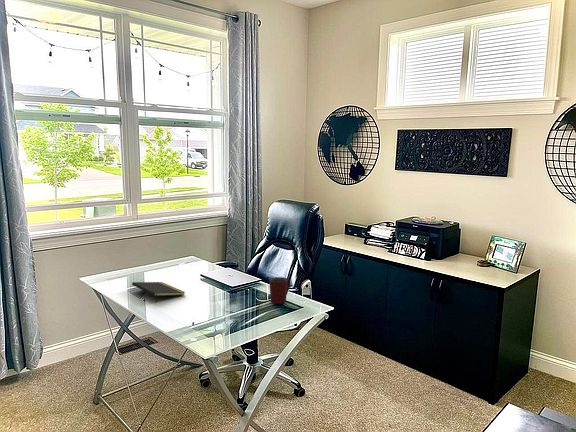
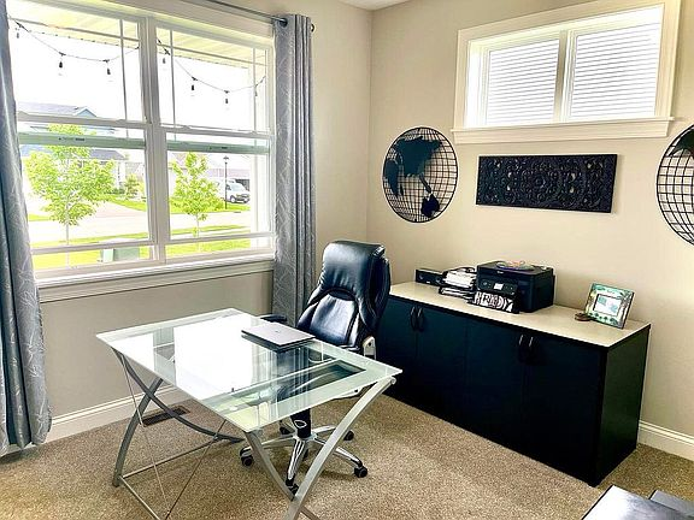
- notepad (158, 288)
- mug (280, 289)
